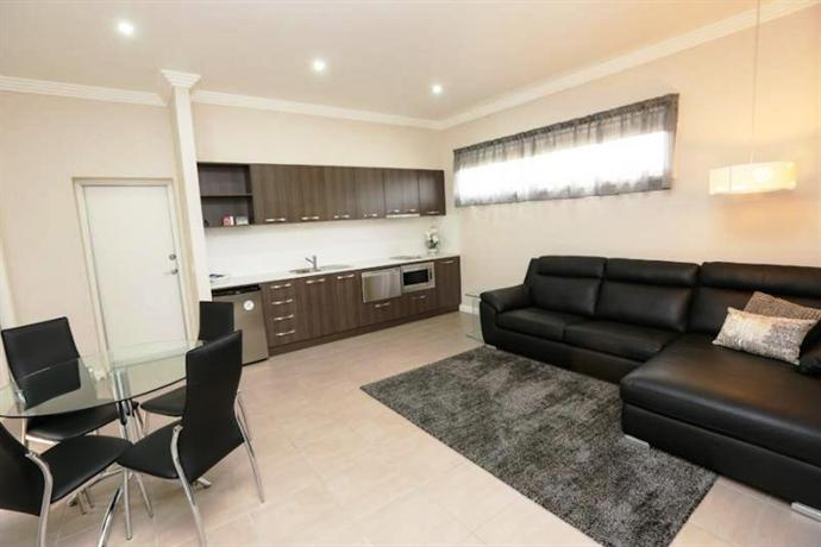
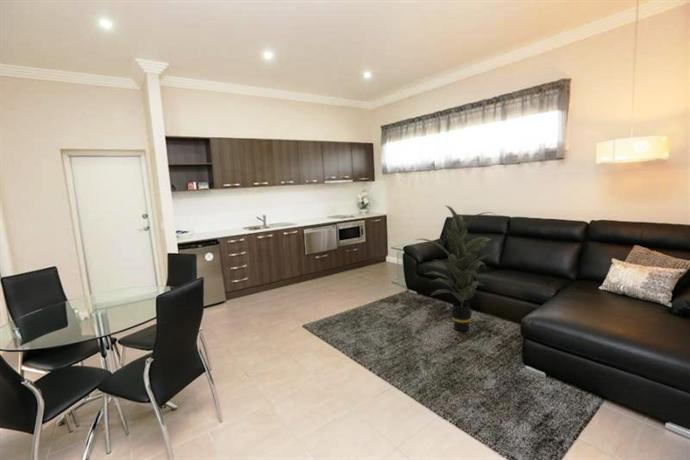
+ indoor plant (458, 267)
